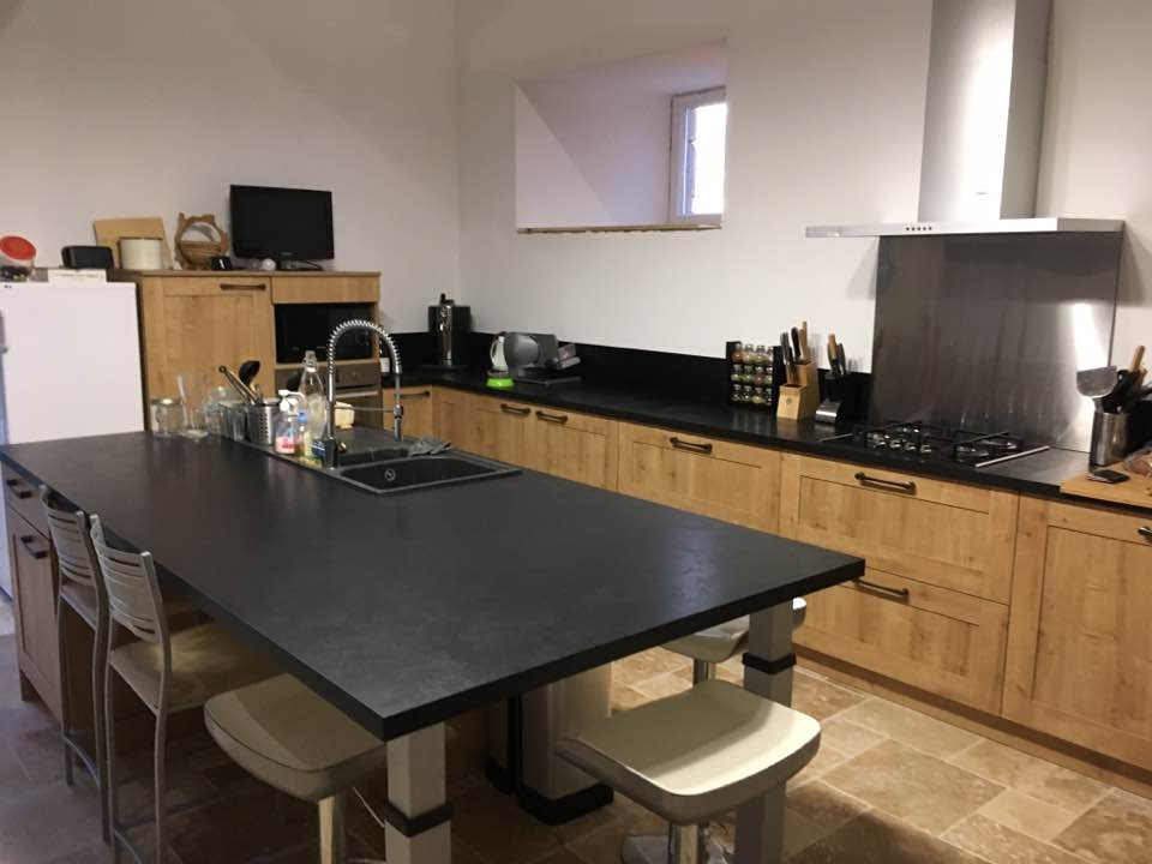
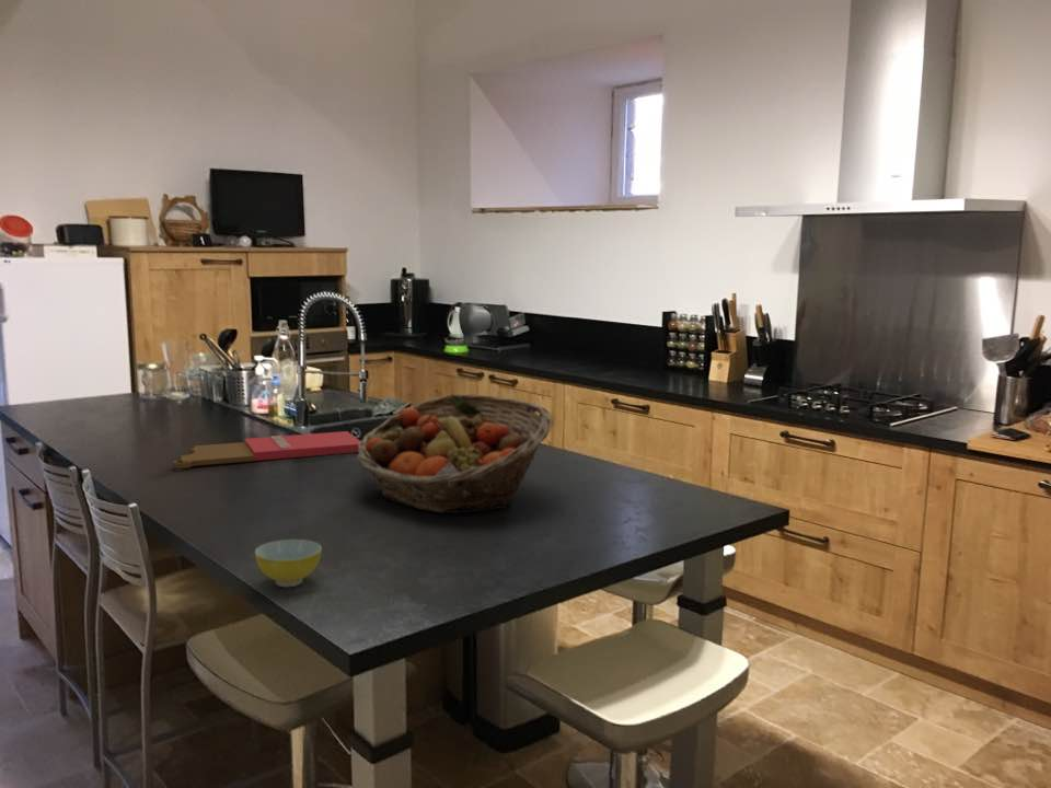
+ fruit basket (453, 450)
+ bowl (289, 565)
+ cutting board (267, 448)
